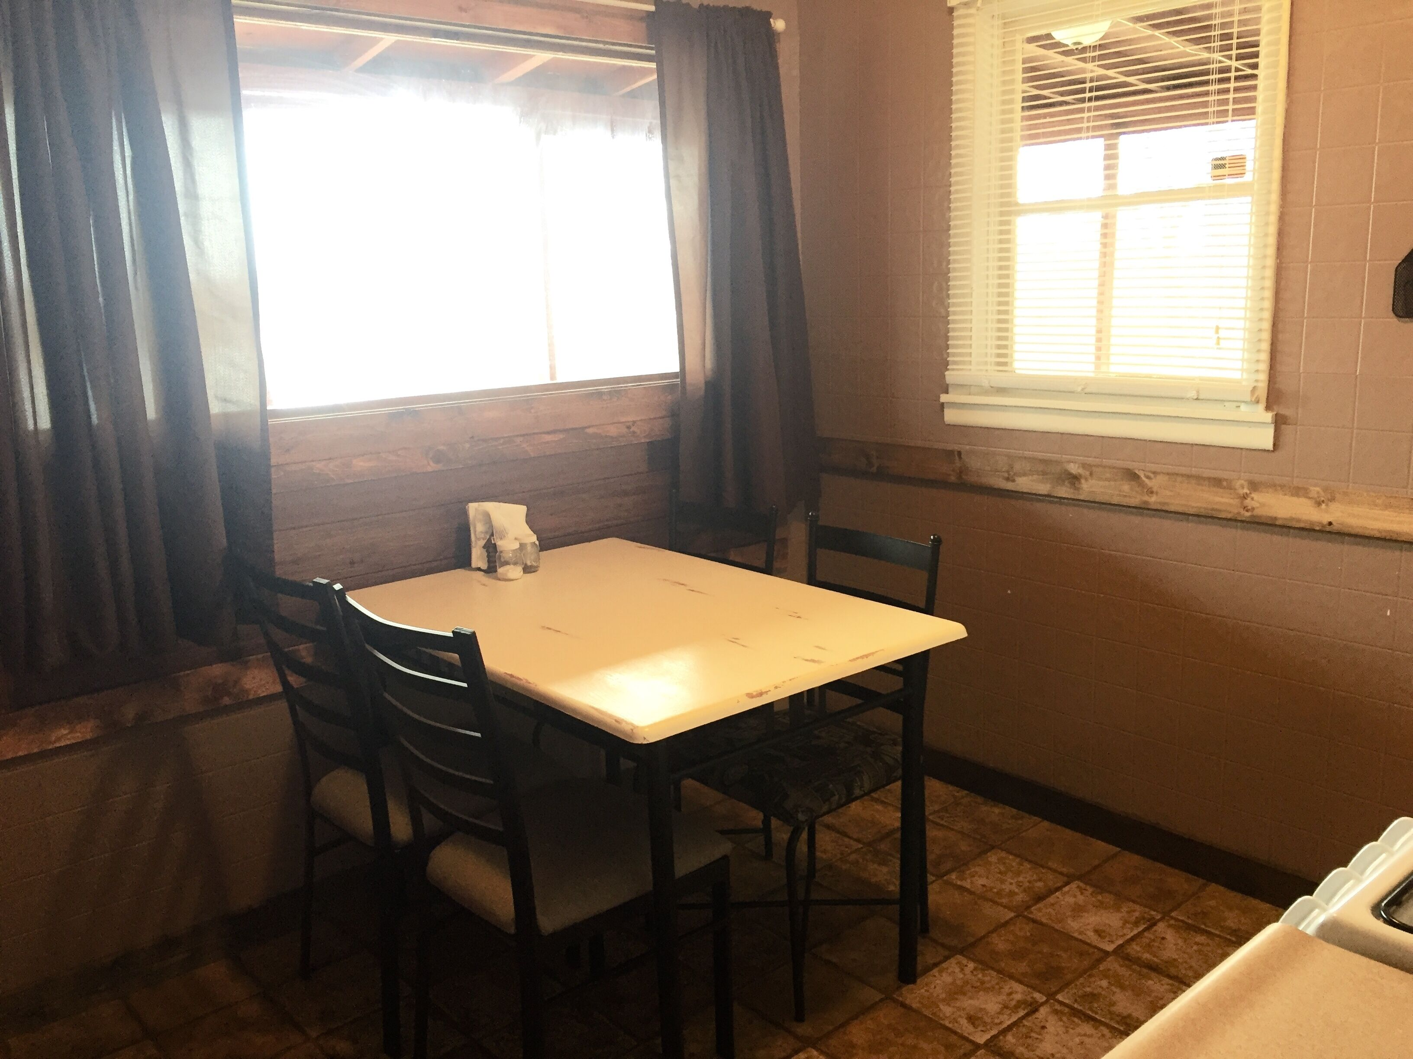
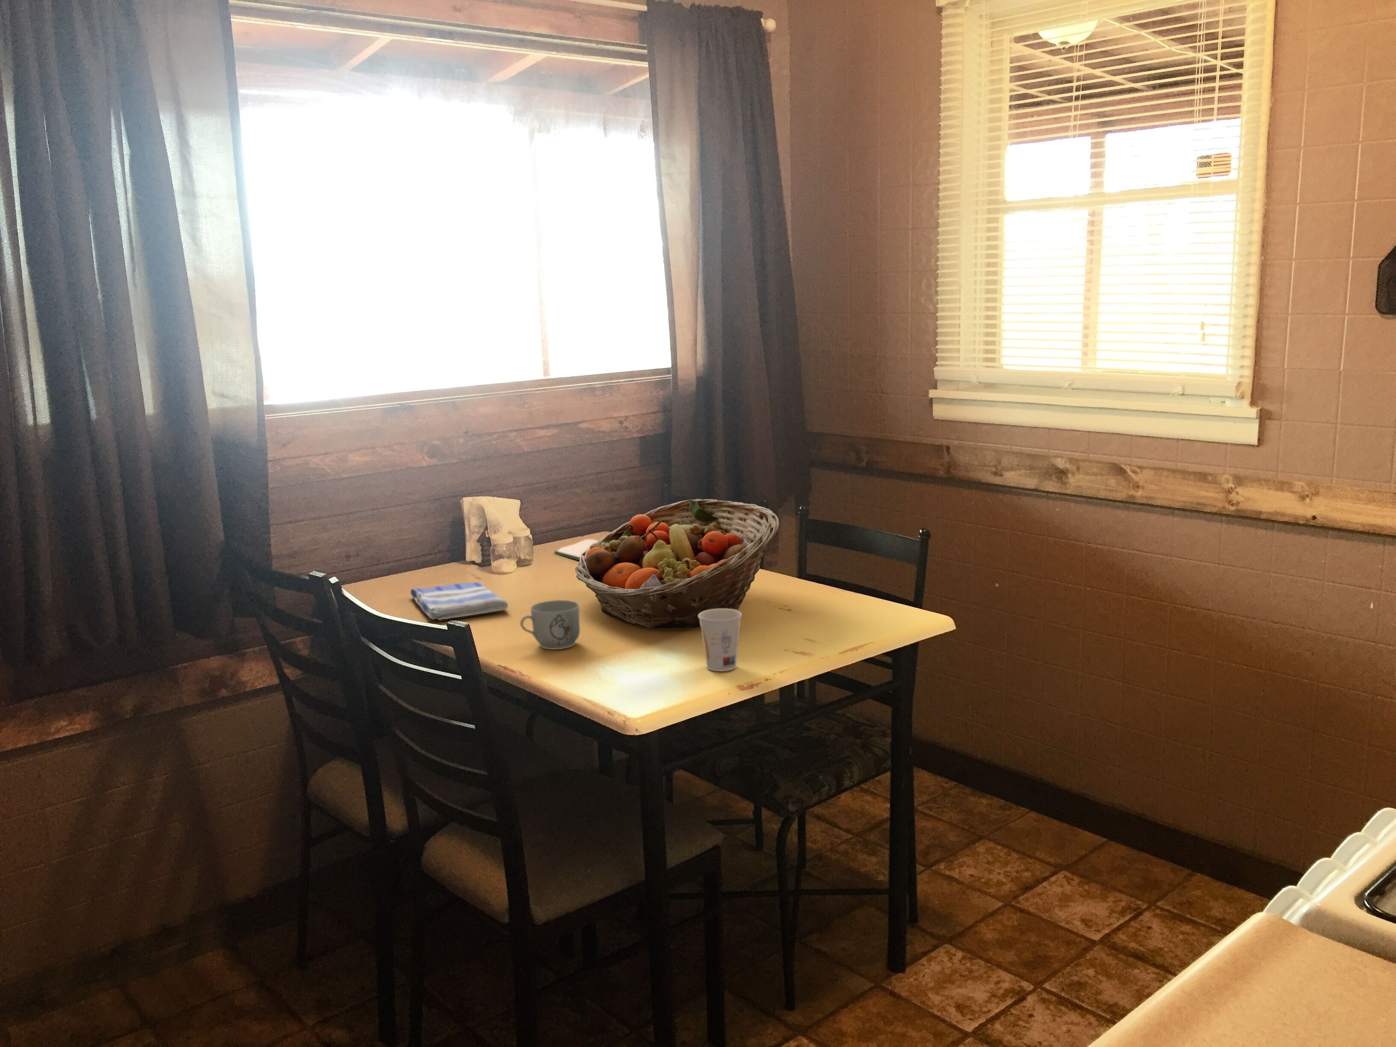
+ hardback book (598, 541)
+ fruit basket (677, 560)
+ mug (550, 626)
+ cup (721, 640)
+ dish towel (457, 598)
